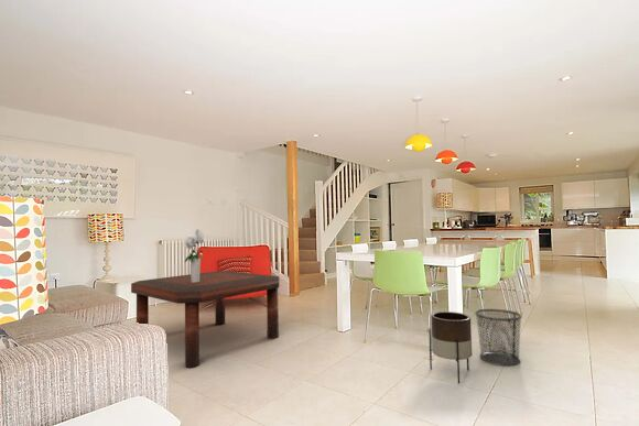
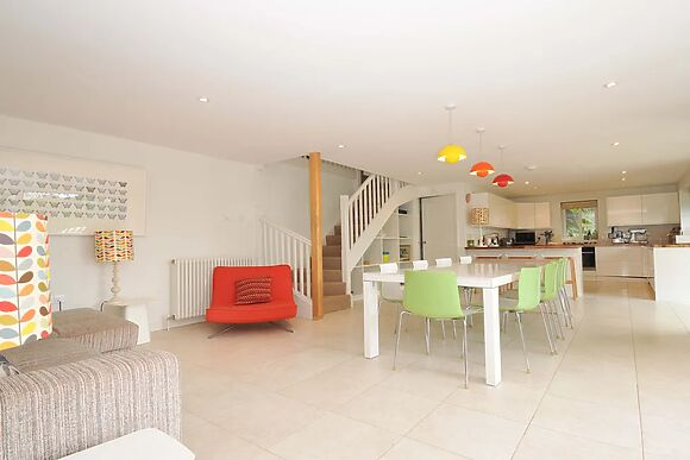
- planter (452, 343)
- bouquet (193, 254)
- waste bin (498, 336)
- coffee table (215, 309)
